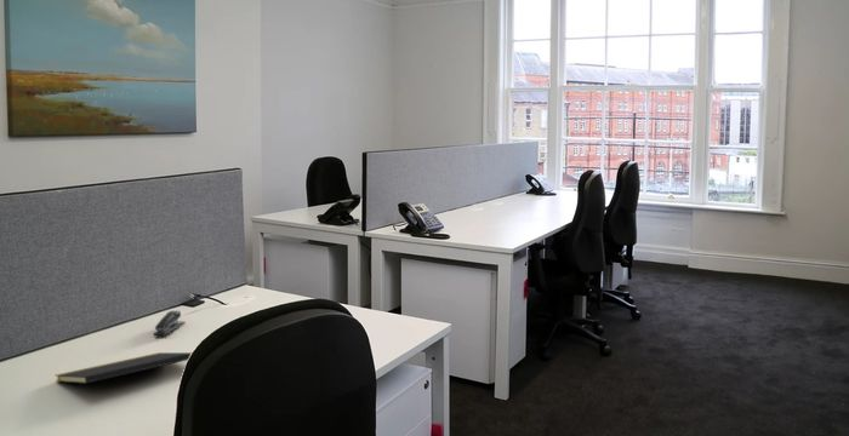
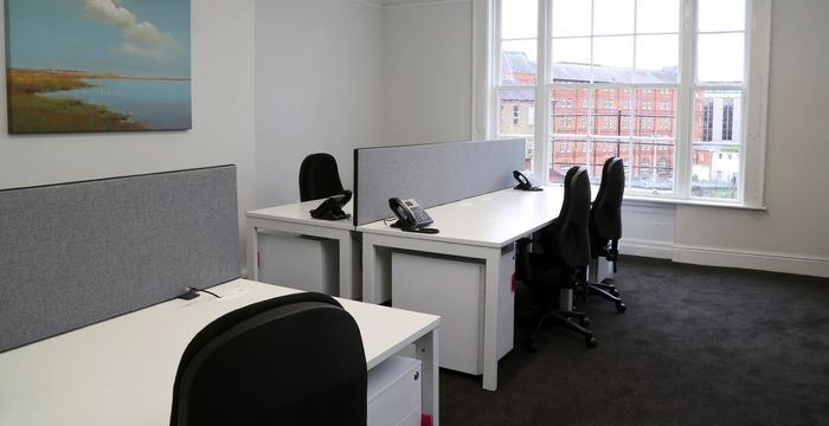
- stapler (169, 321)
- notepad (125, 366)
